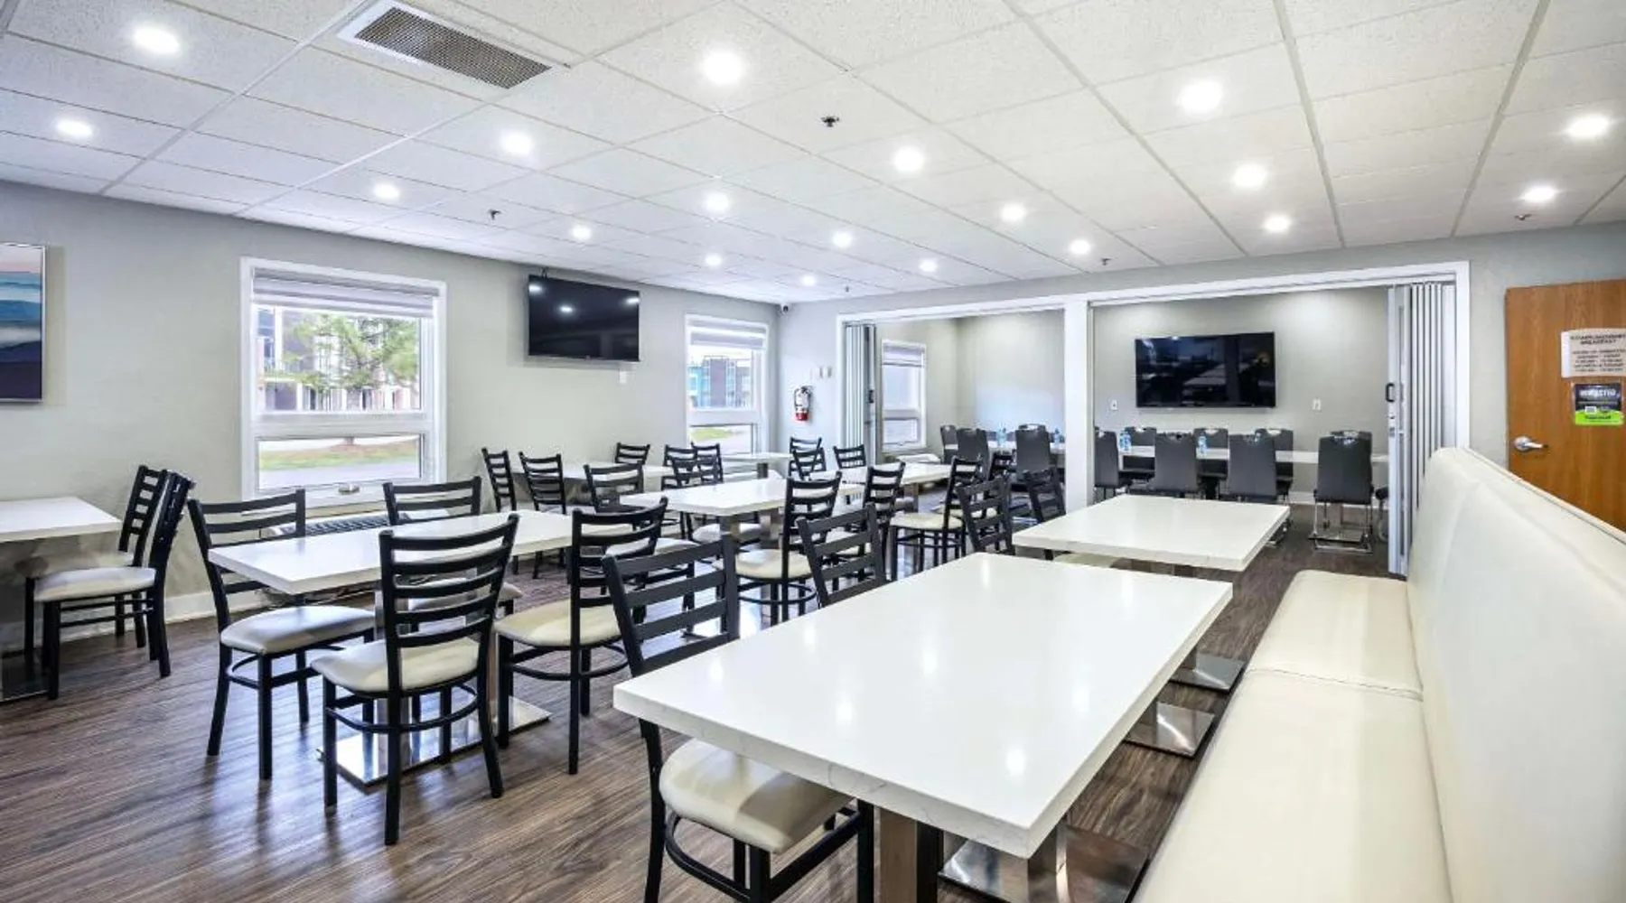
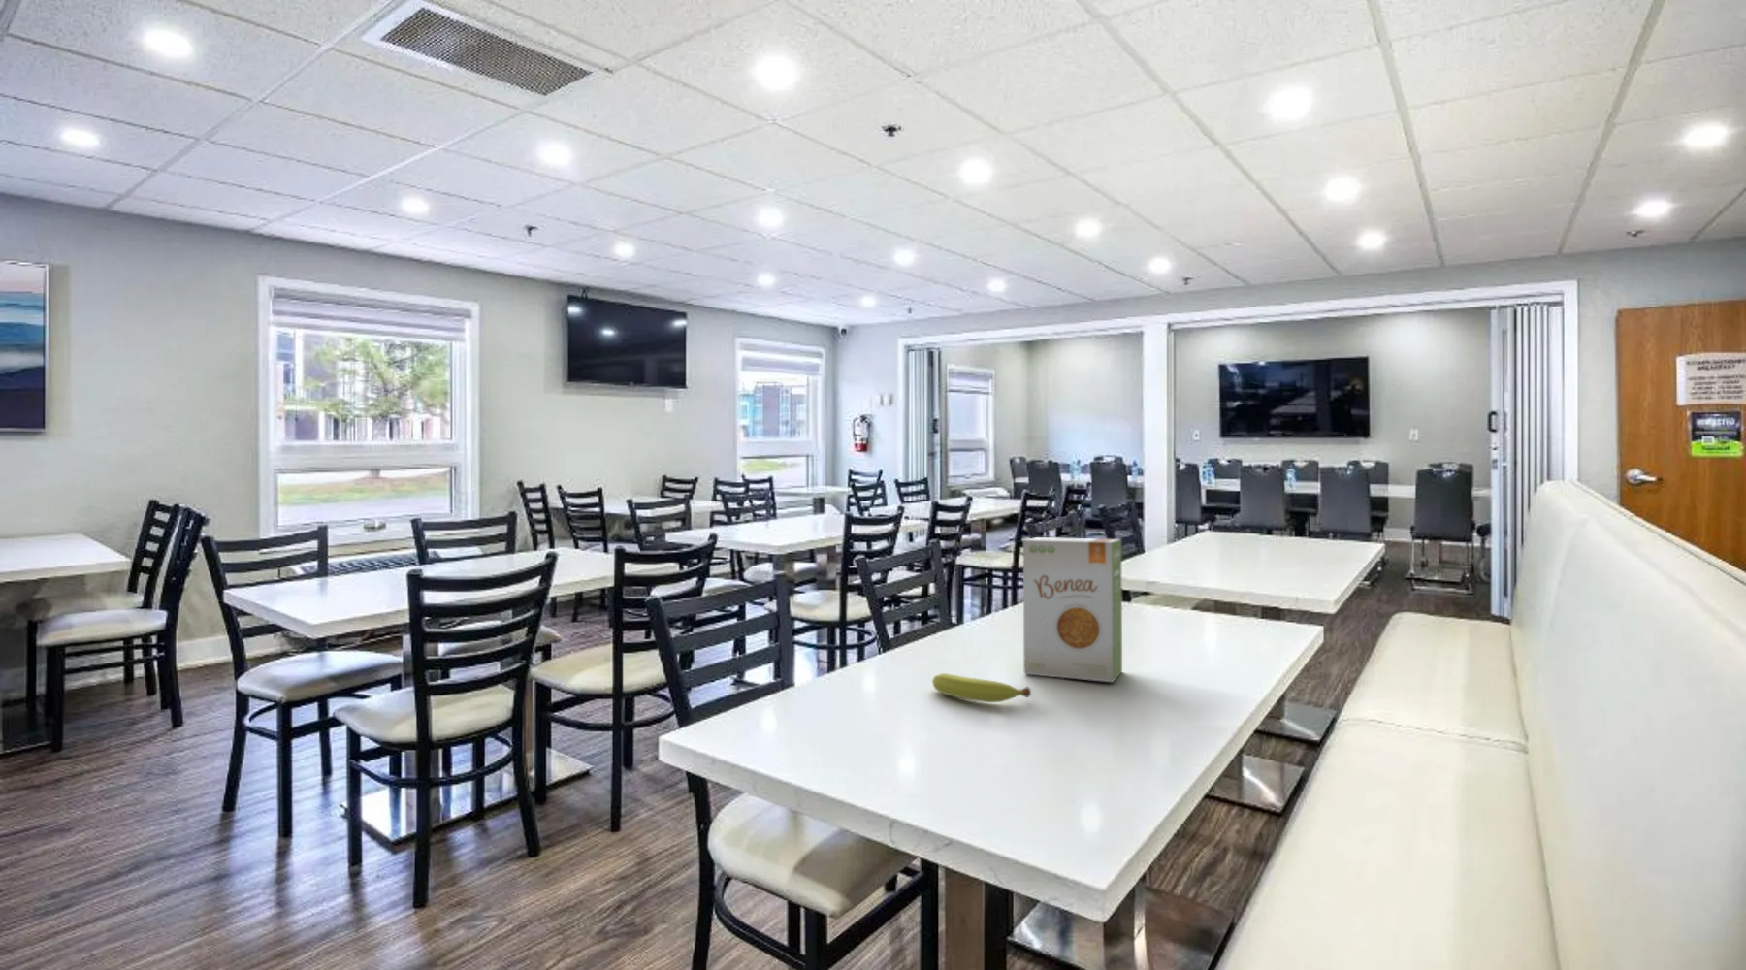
+ food box (1072, 607)
+ fruit (976, 684)
